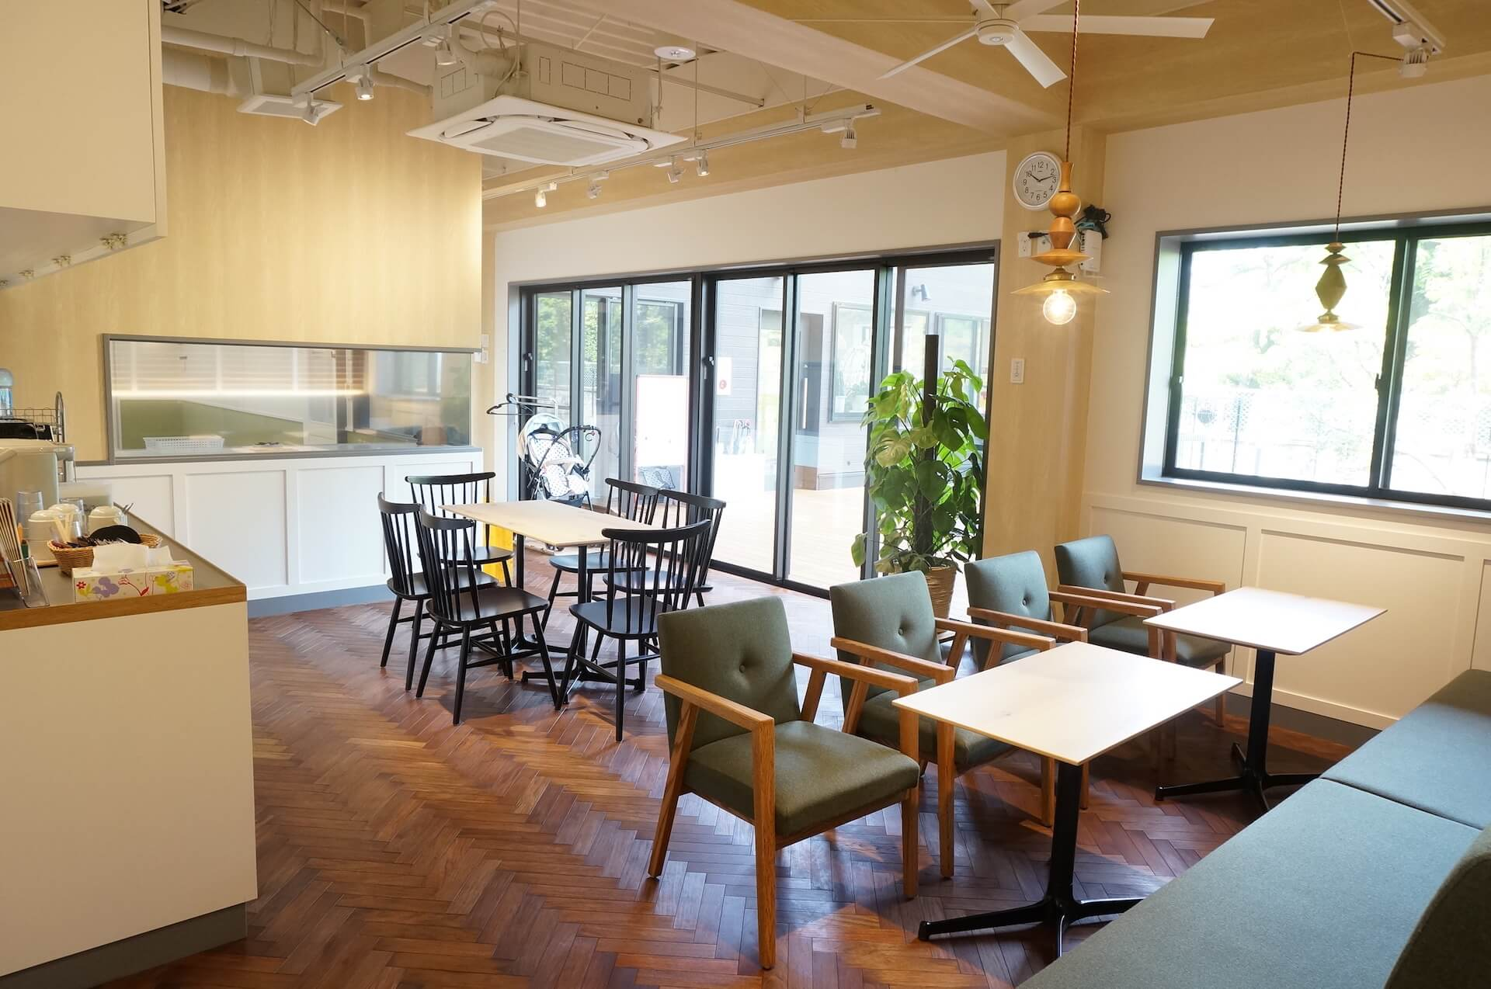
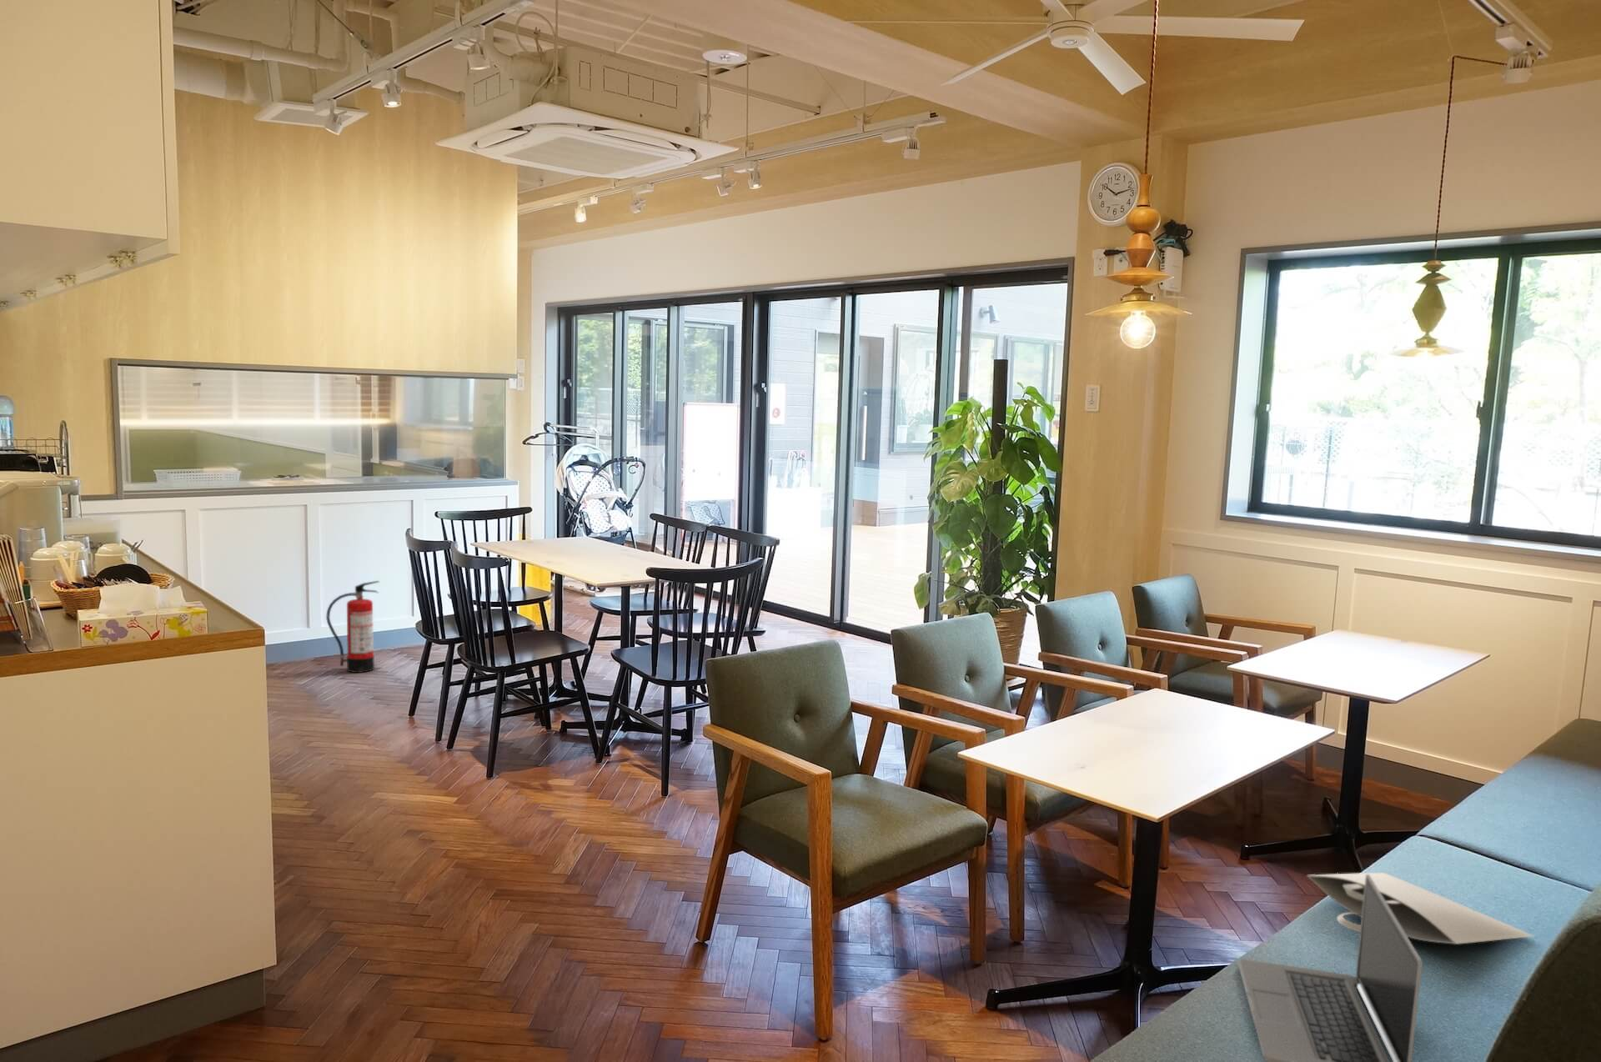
+ laptop (1318, 970)
+ tote bag (1403, 898)
+ fire extinguisher (353, 626)
